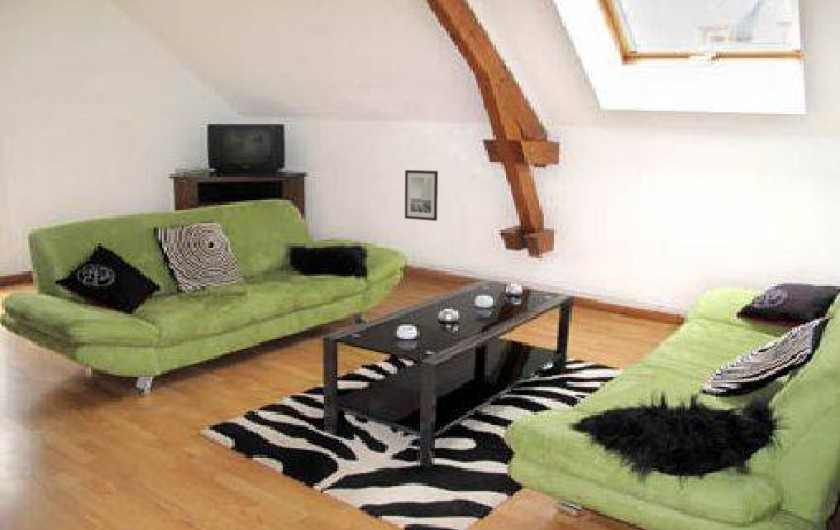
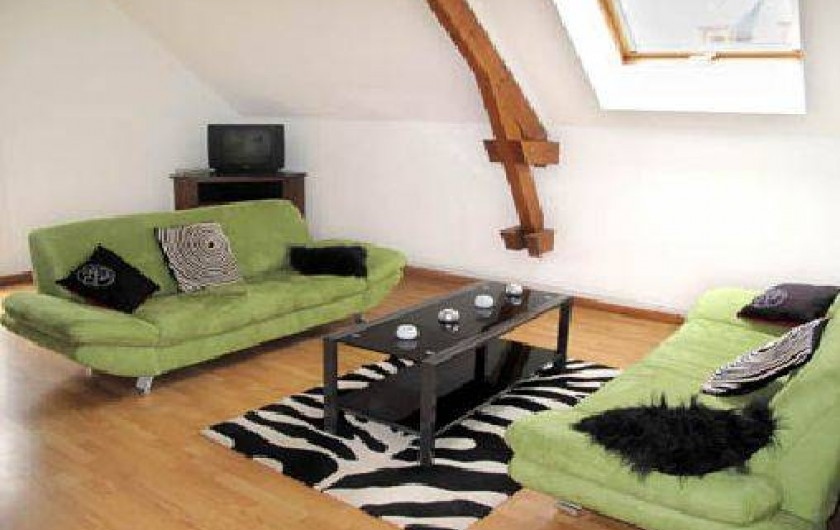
- wall art (421, 195)
